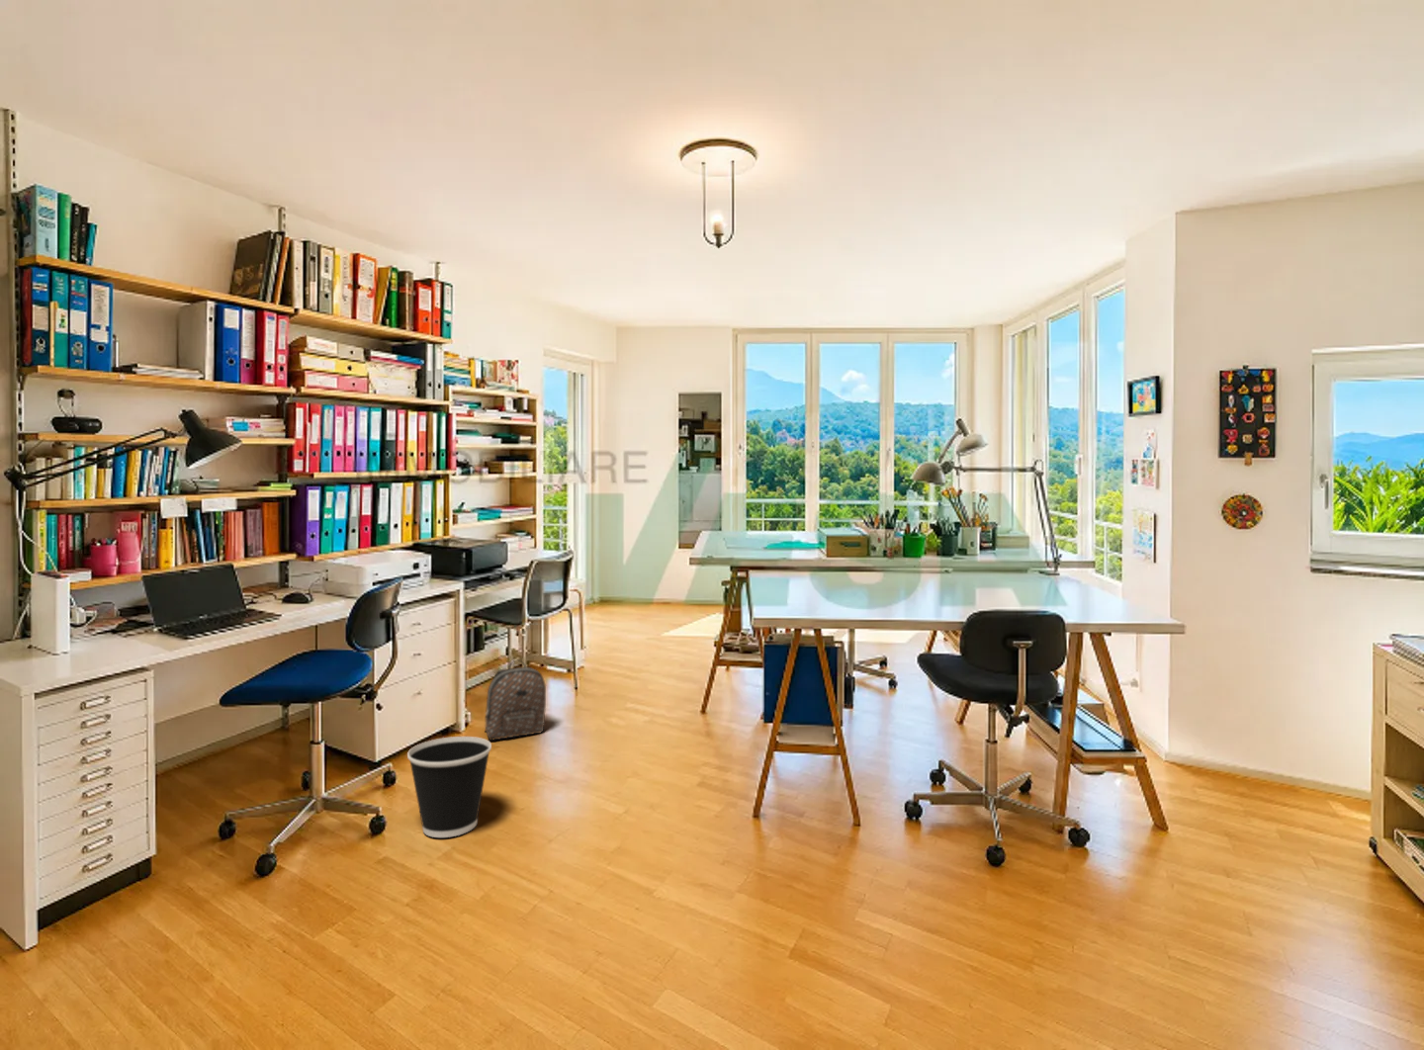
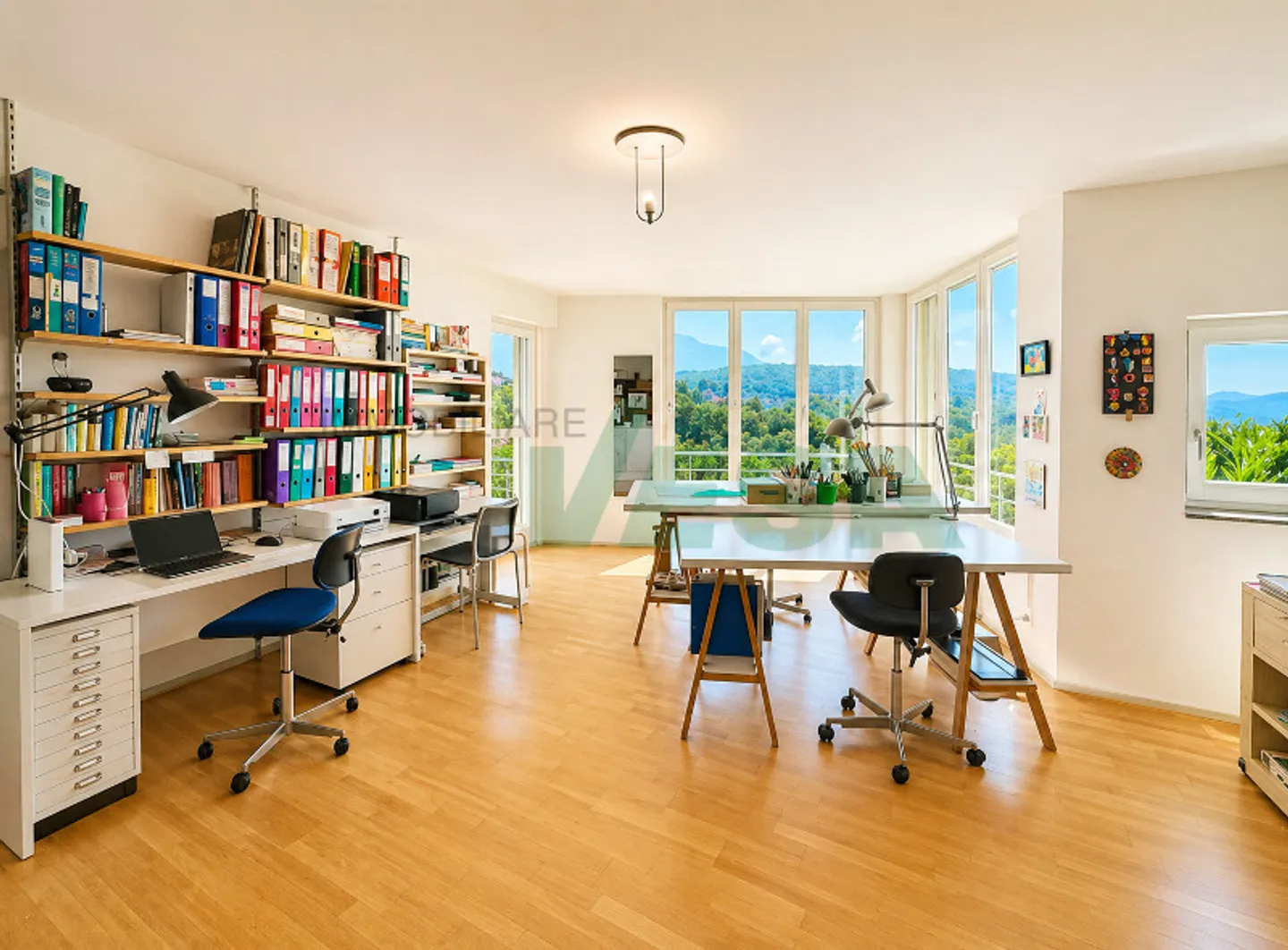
- backpack (514, 696)
- wastebasket (450, 787)
